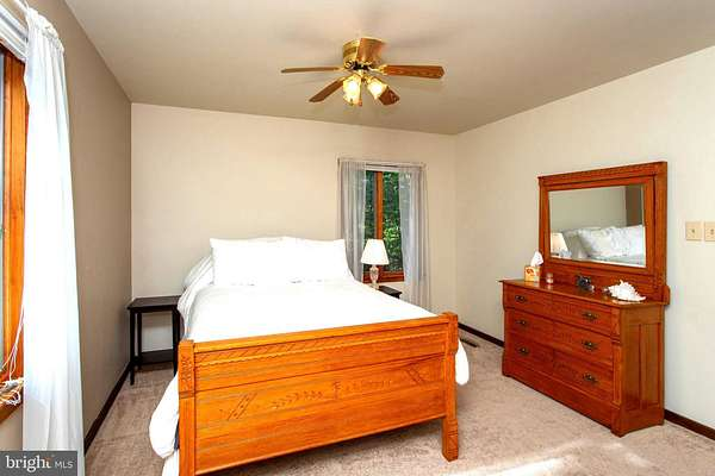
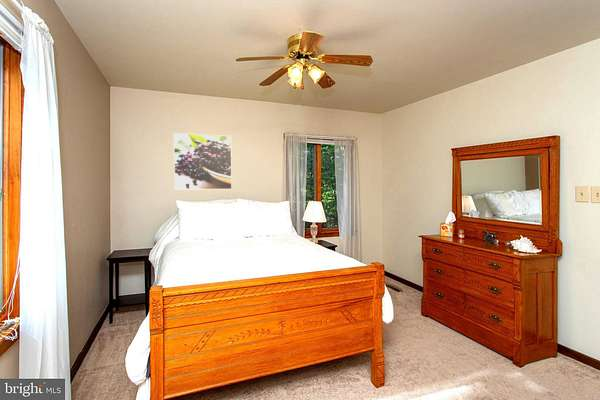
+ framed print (203, 162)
